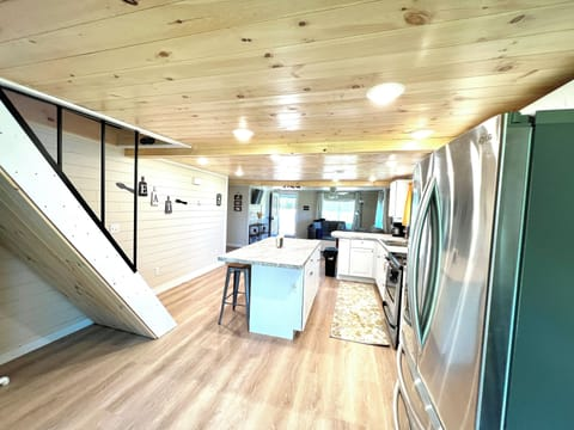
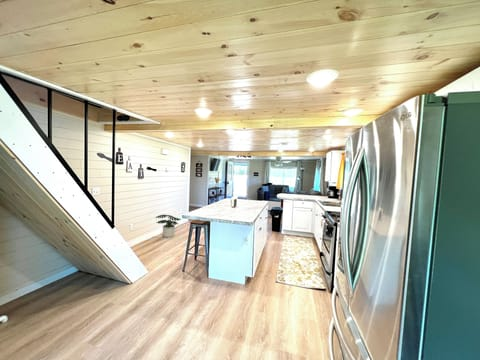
+ potted plant (169, 225)
